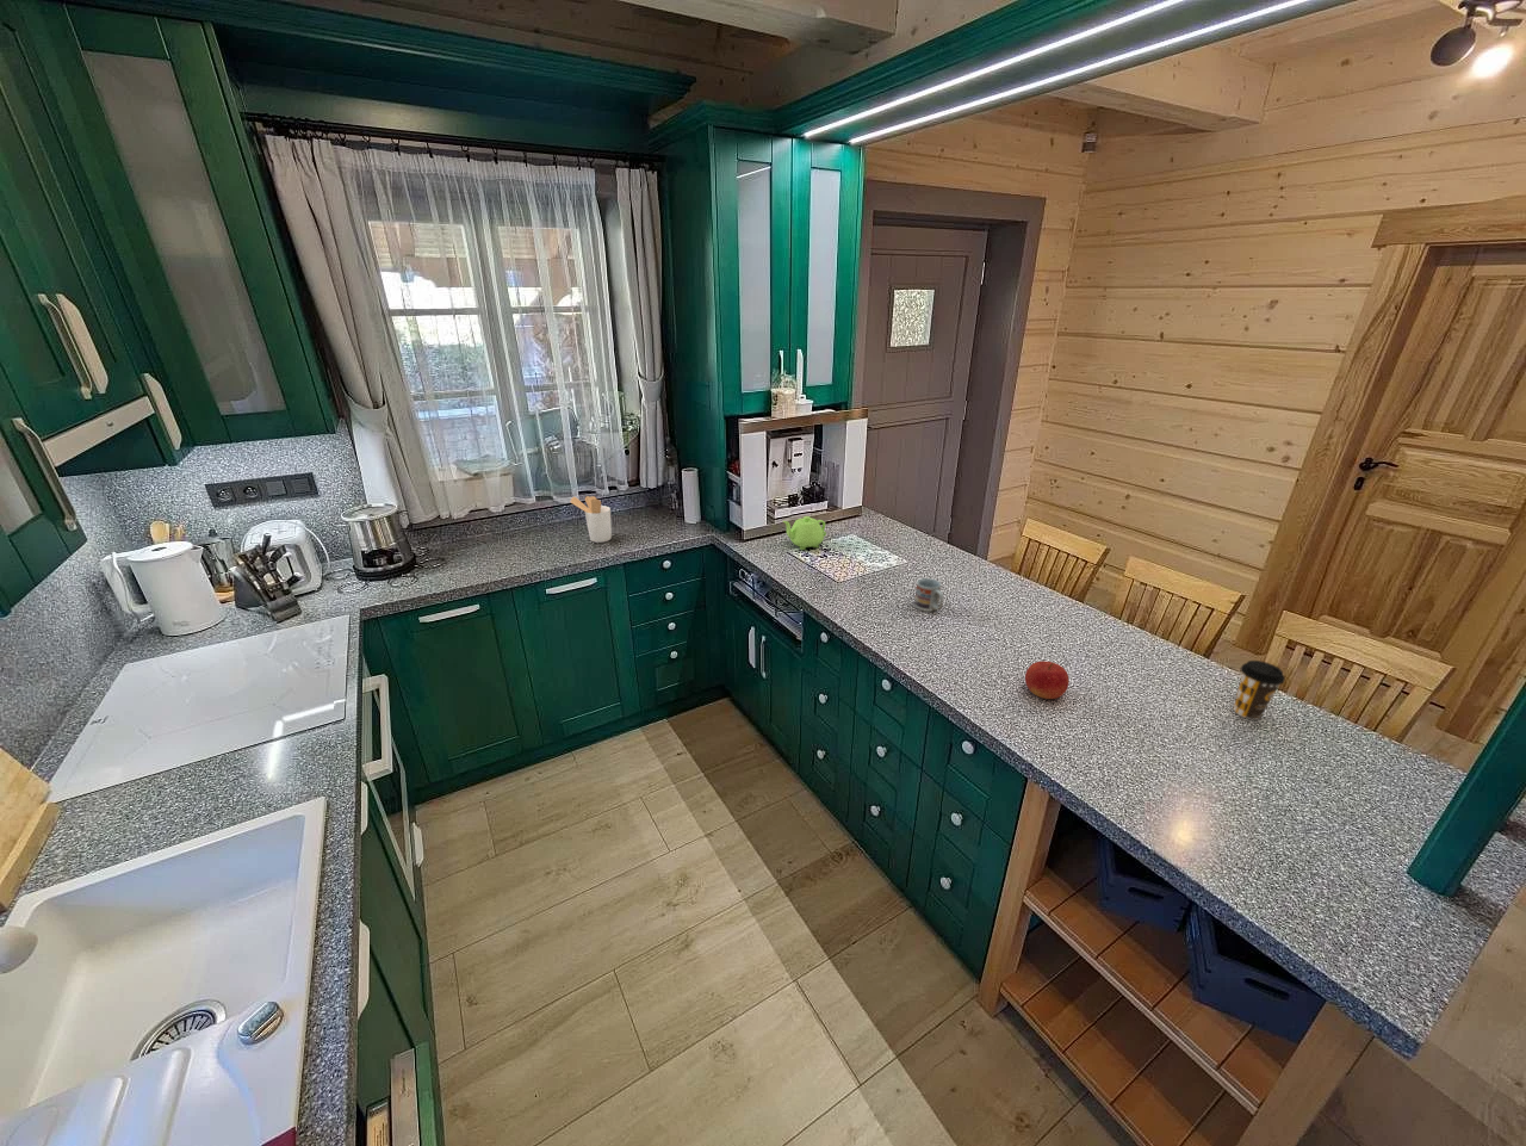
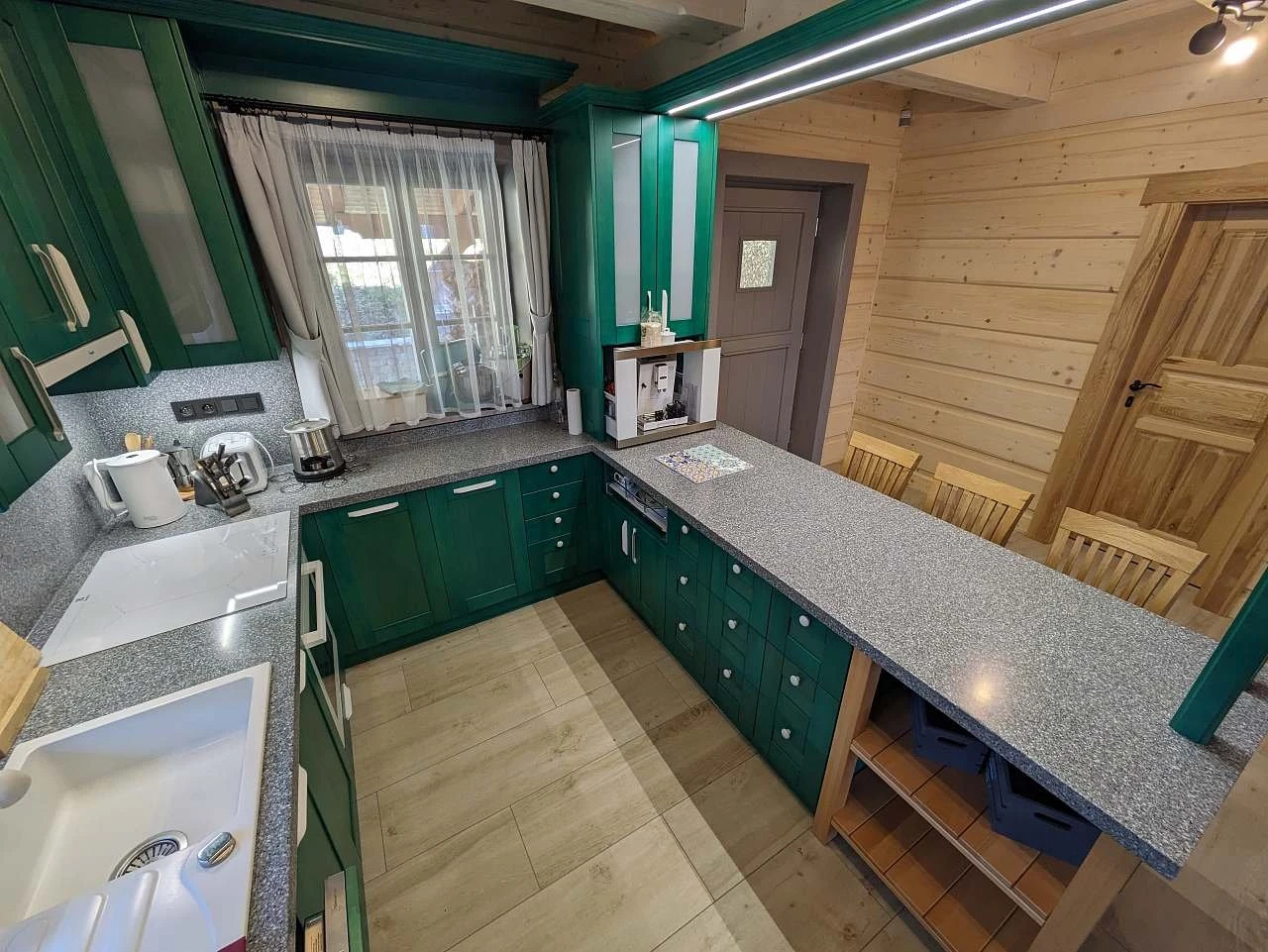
- teapot (804, 531)
- cup (930, 596)
- fruit (1047, 678)
- coffee cup (1255, 691)
- utensil holder (591, 518)
